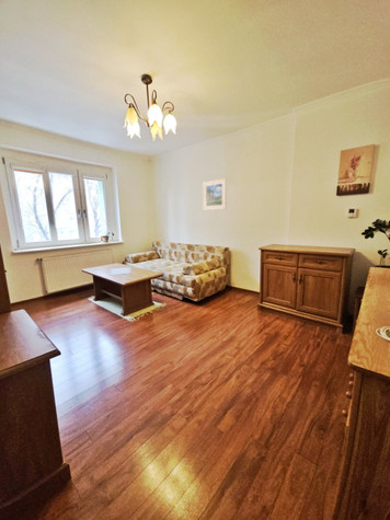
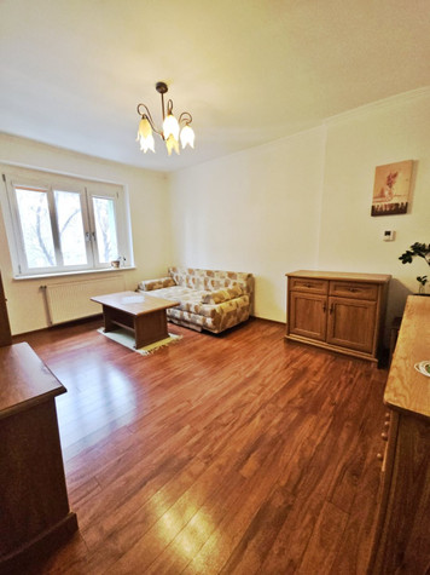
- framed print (214, 195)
